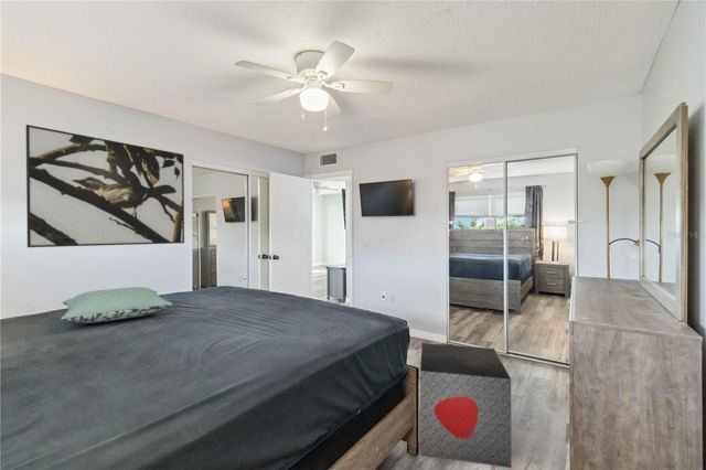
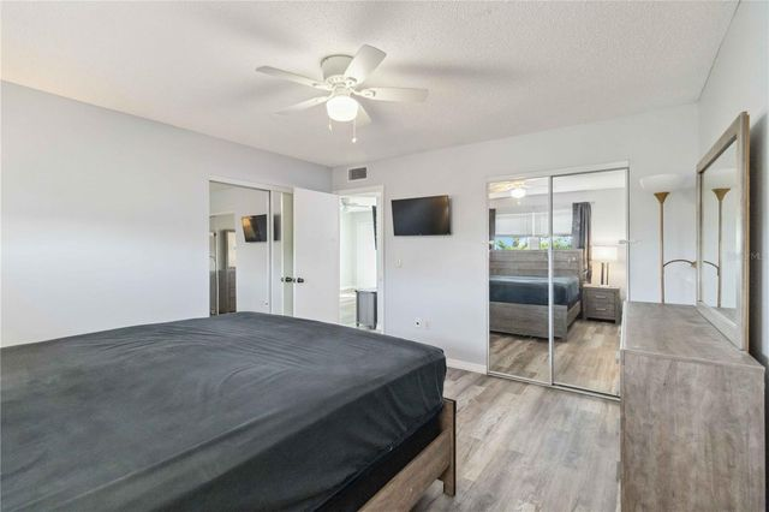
- storage bin (460, 396)
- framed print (117, 193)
- pillow (117, 303)
